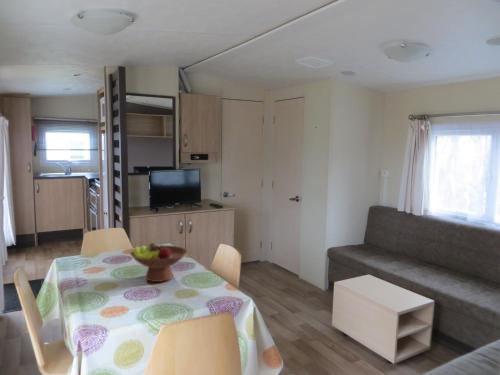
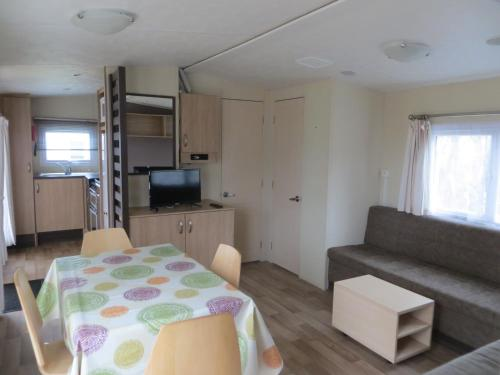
- fruit bowl (159, 259)
